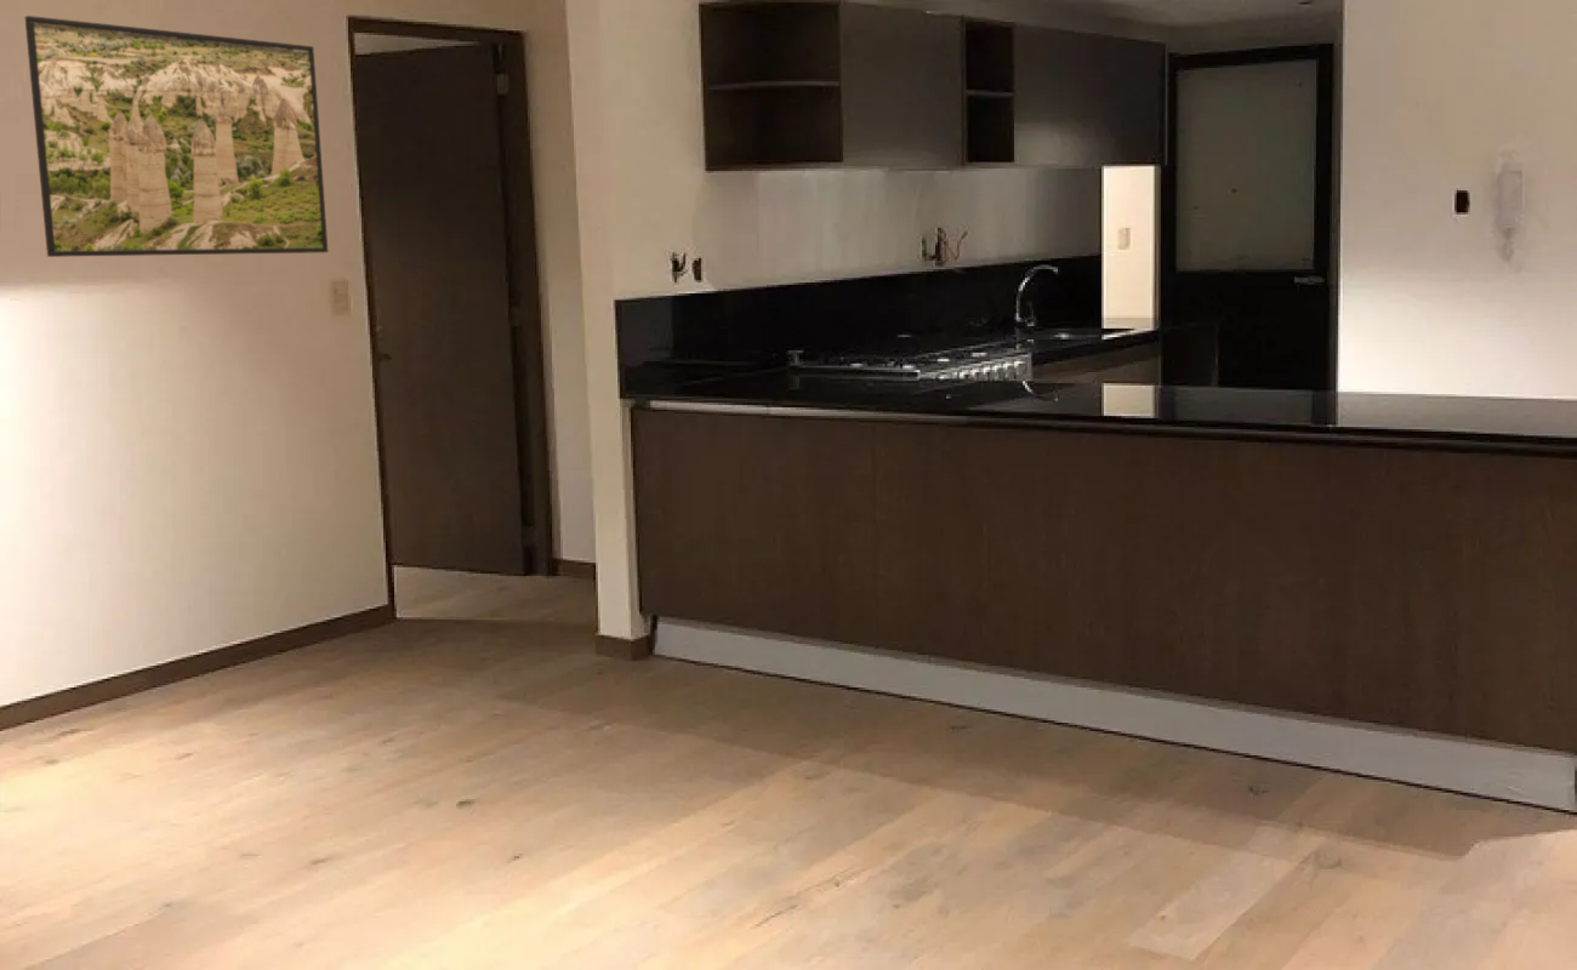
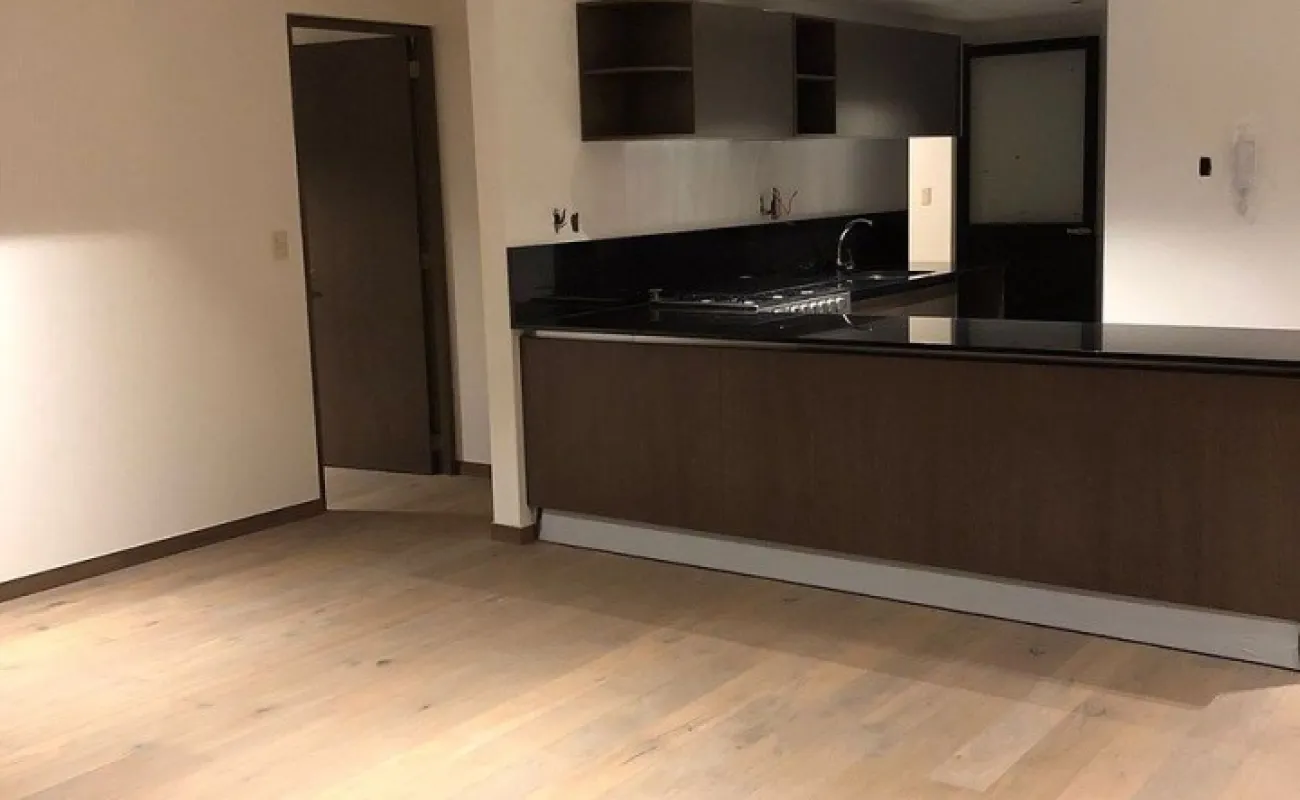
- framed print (189, 144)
